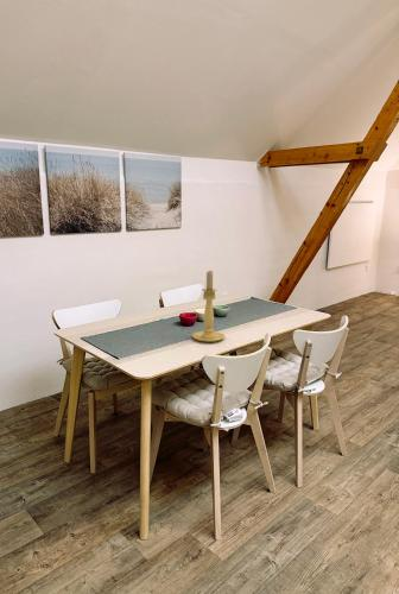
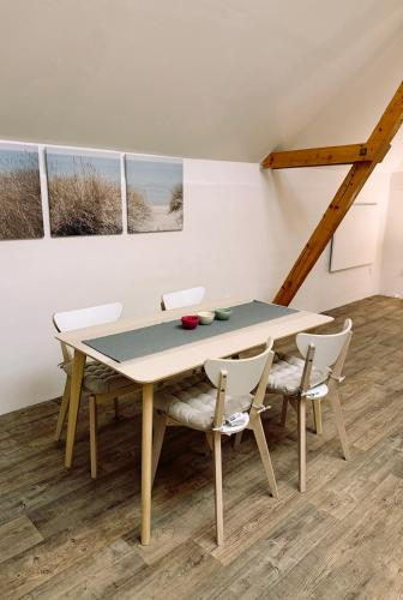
- candle holder (209, 304)
